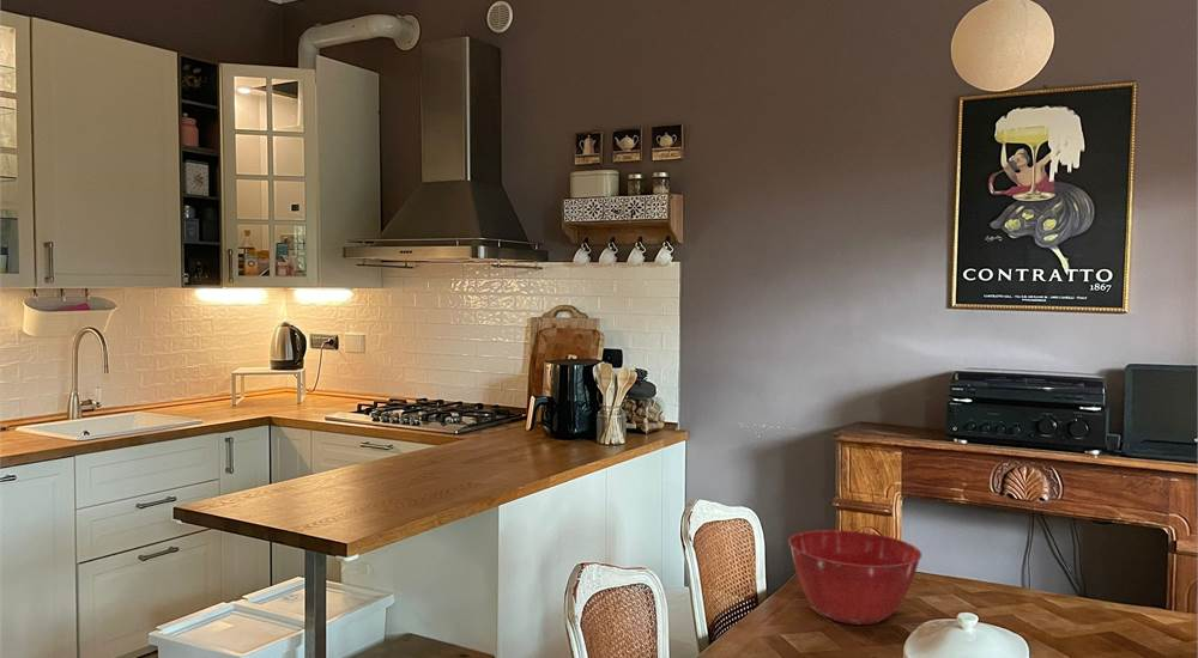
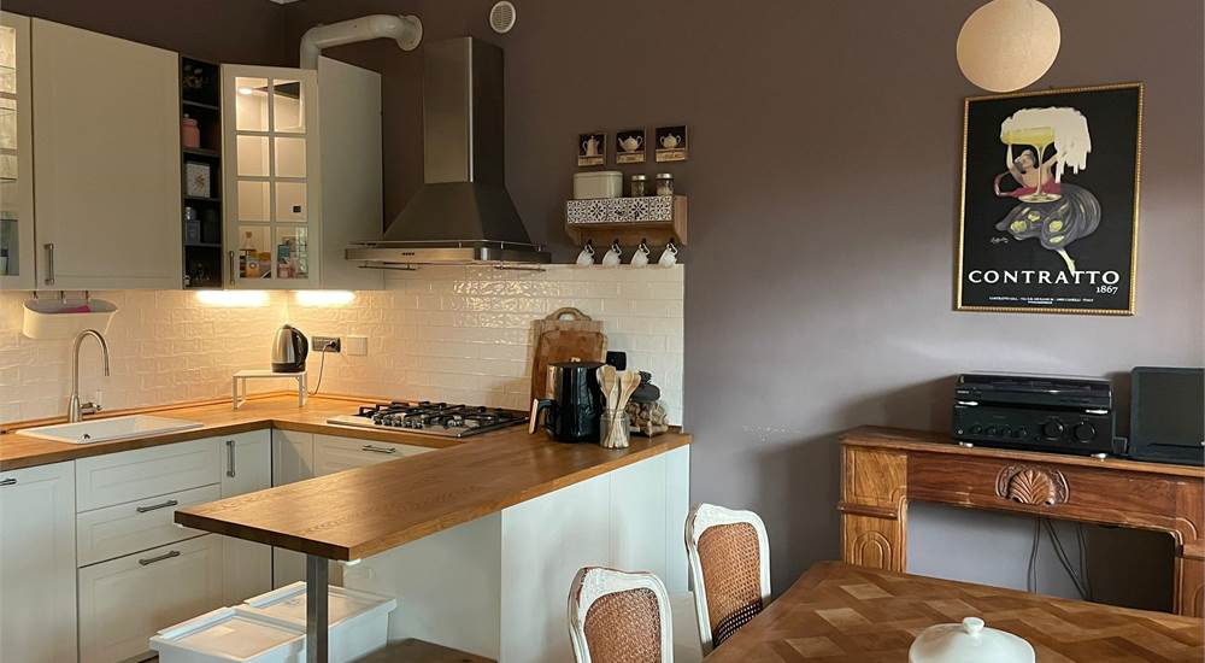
- mixing bowl (853, 579)
